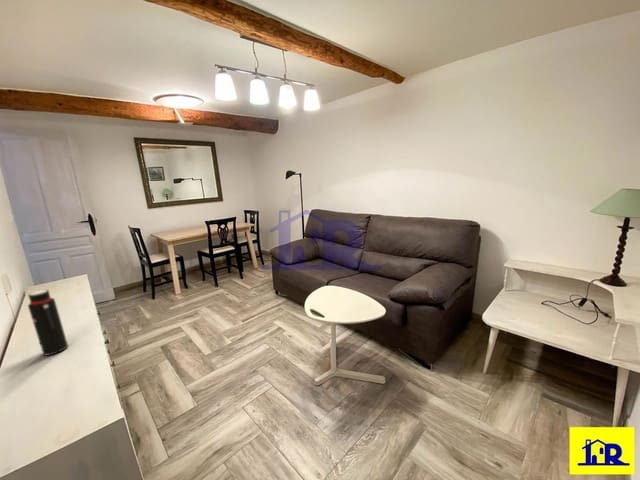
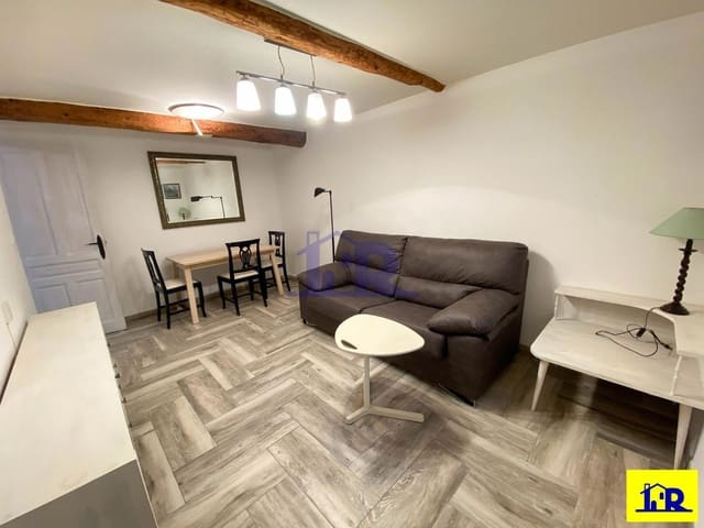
- water bottle (47, 322)
